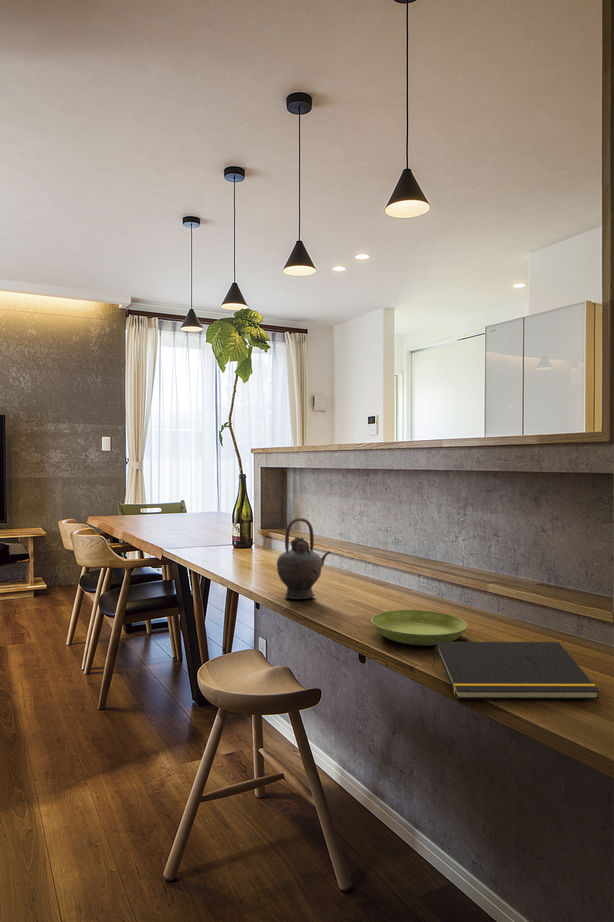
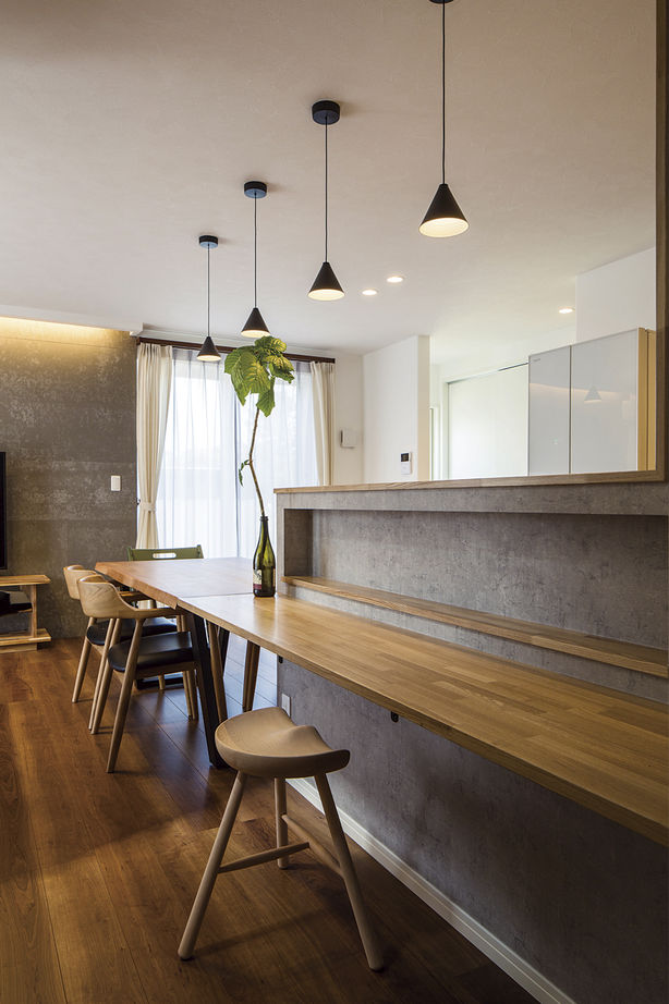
- saucer (418, 628)
- teapot (304, 557)
- notepad (511, 668)
